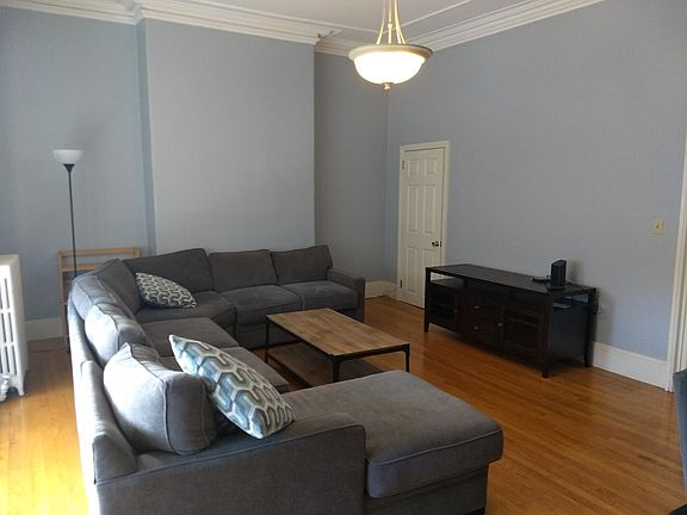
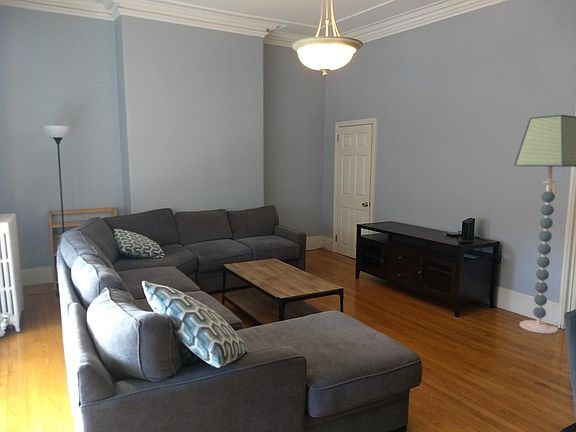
+ floor lamp (546, 224)
